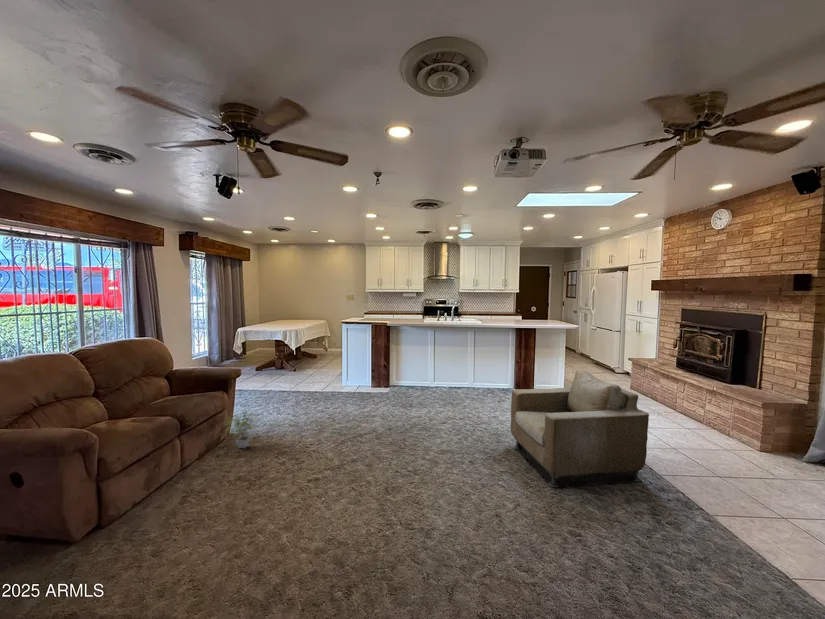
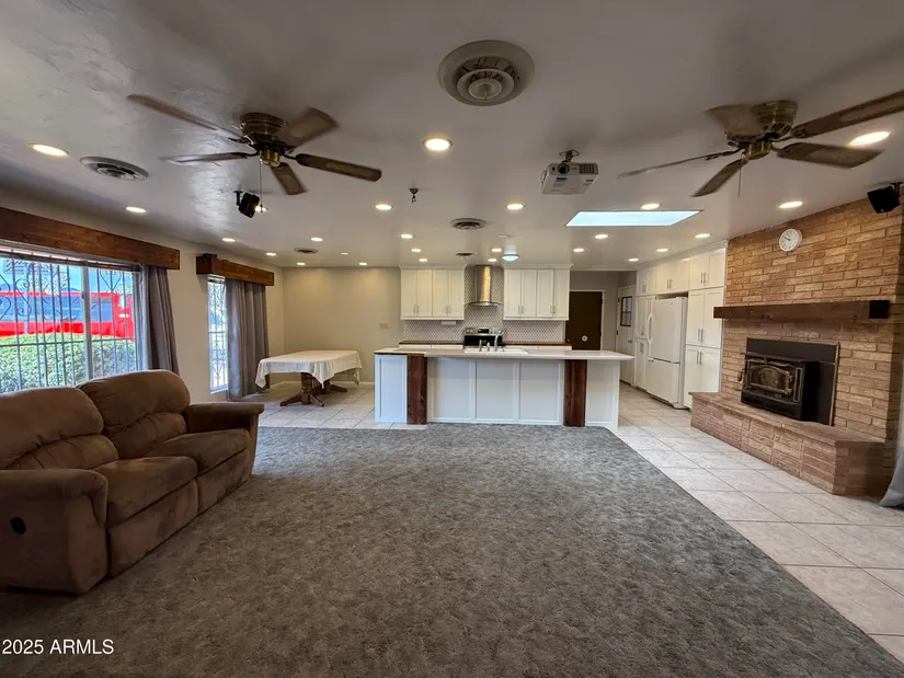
- potted plant (242, 426)
- armchair (573, 416)
